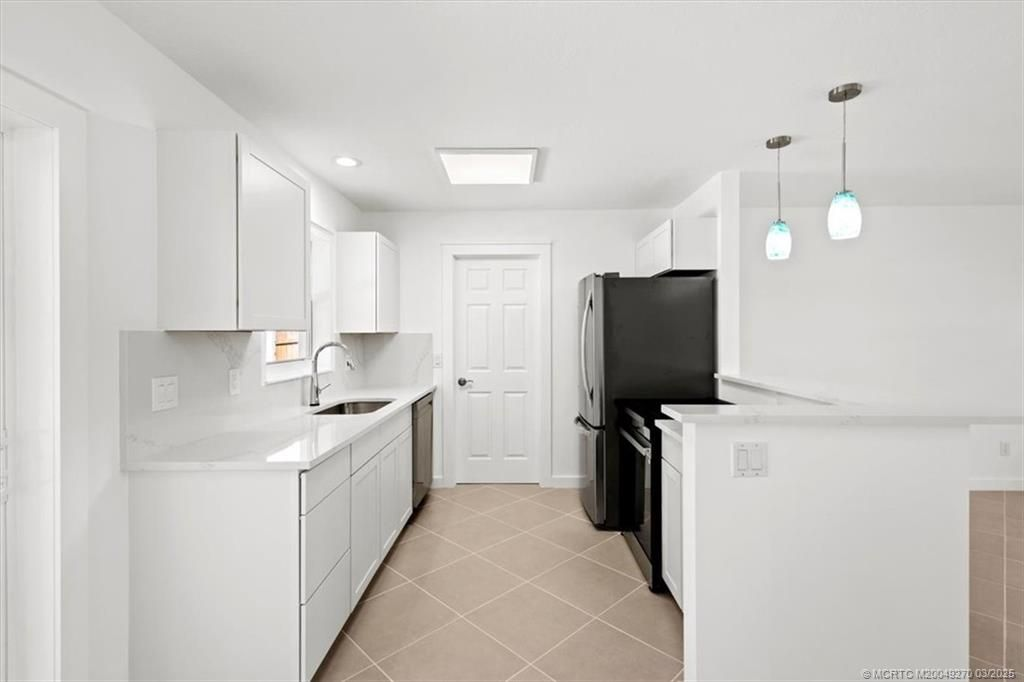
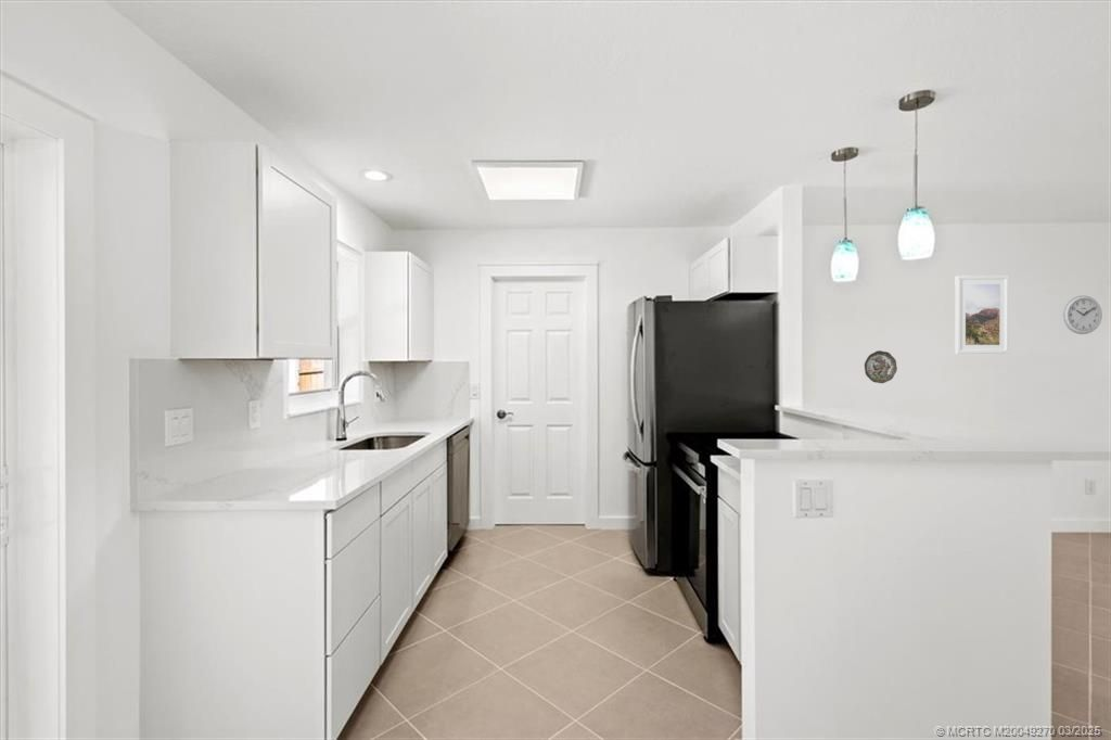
+ decorative plate (879, 367)
+ wall clock (1083, 315)
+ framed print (982, 315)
